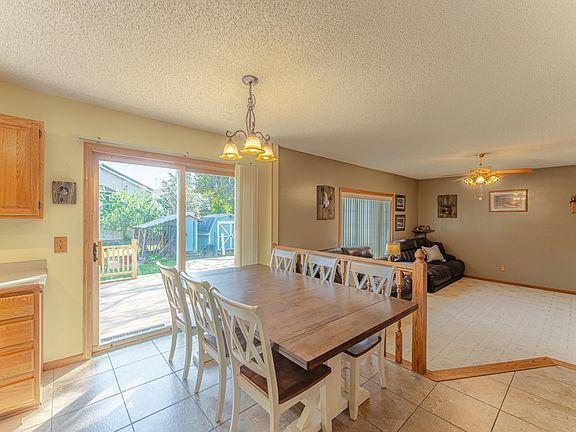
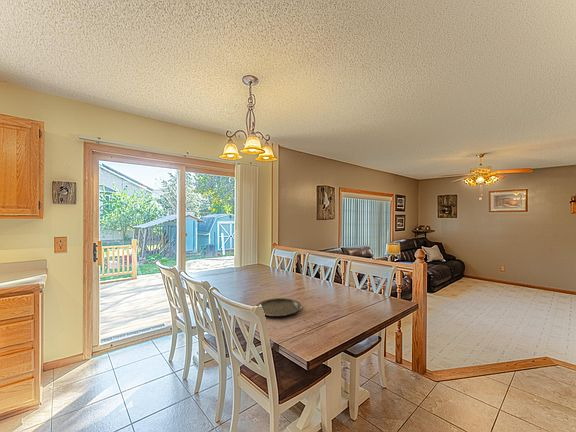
+ plate (278, 307)
